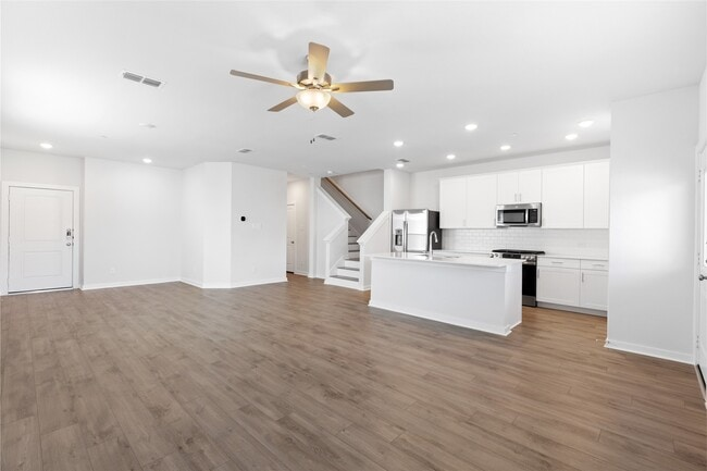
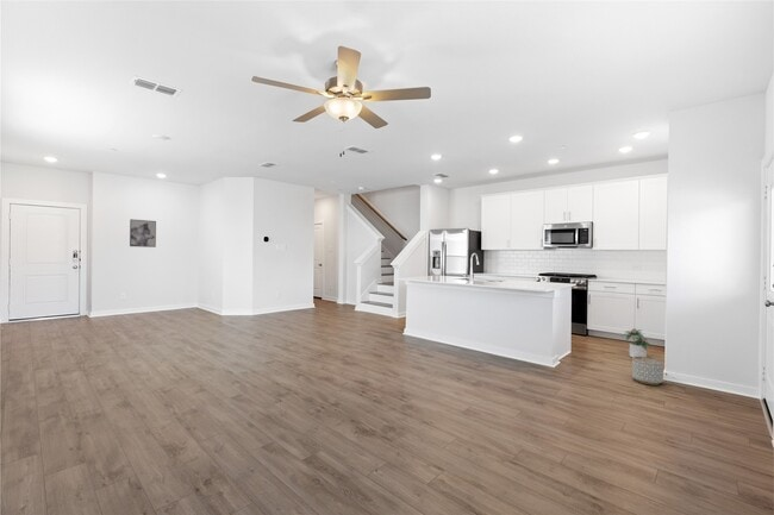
+ planter (647, 370)
+ wall art (143, 233)
+ potted plant (635, 343)
